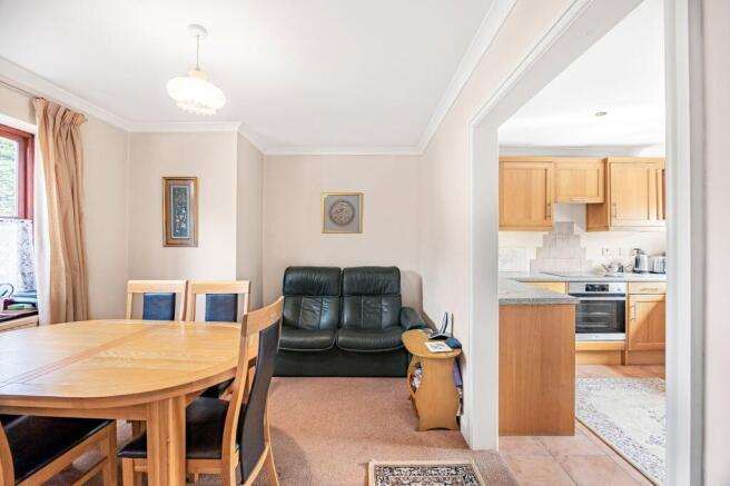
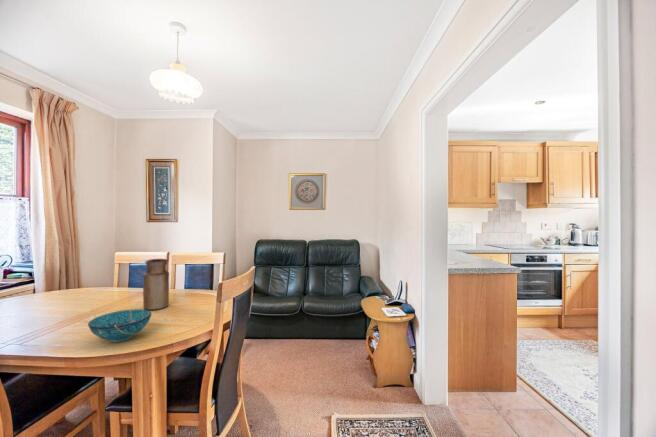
+ bowl (121, 327)
+ vase (156, 283)
